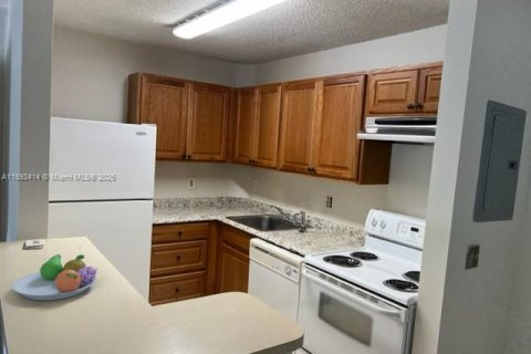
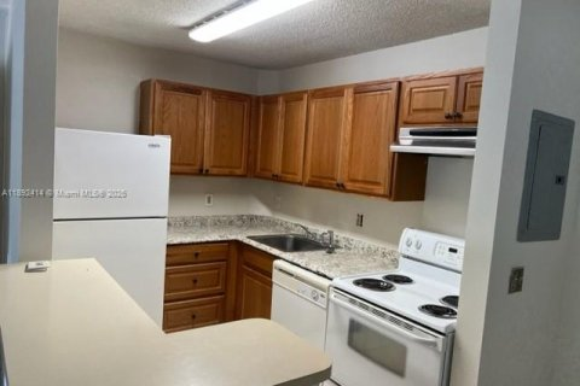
- fruit bowl (56, 273)
